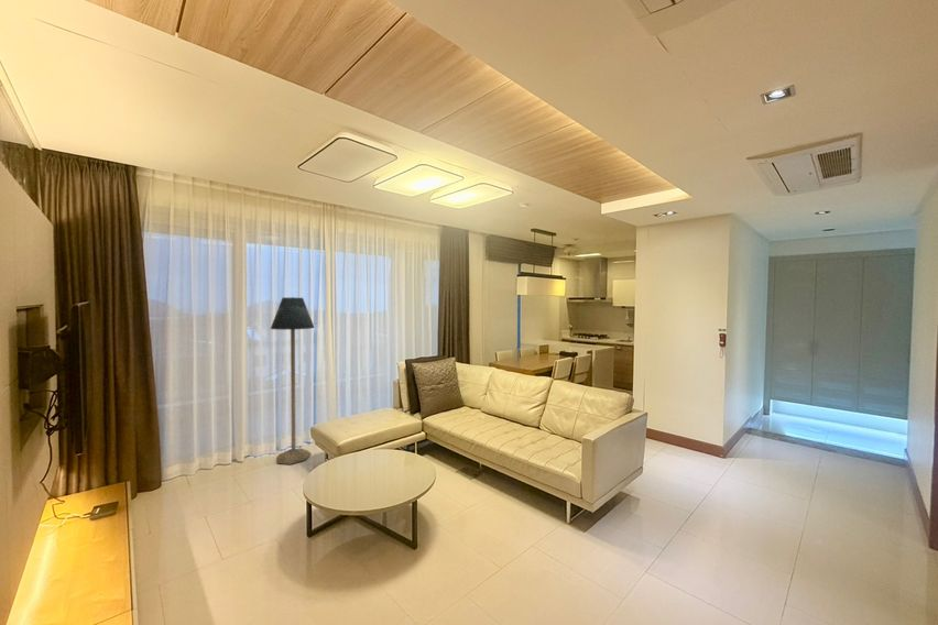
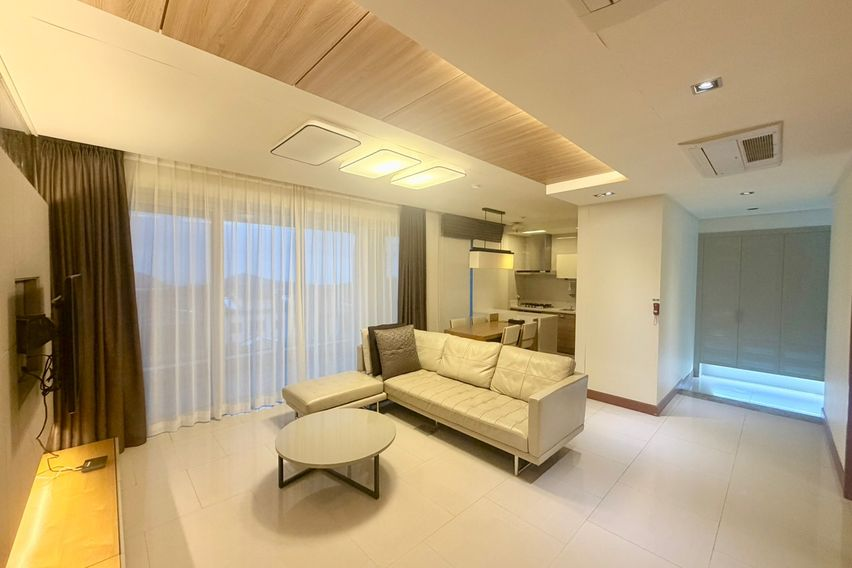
- floor lamp (293, 377)
